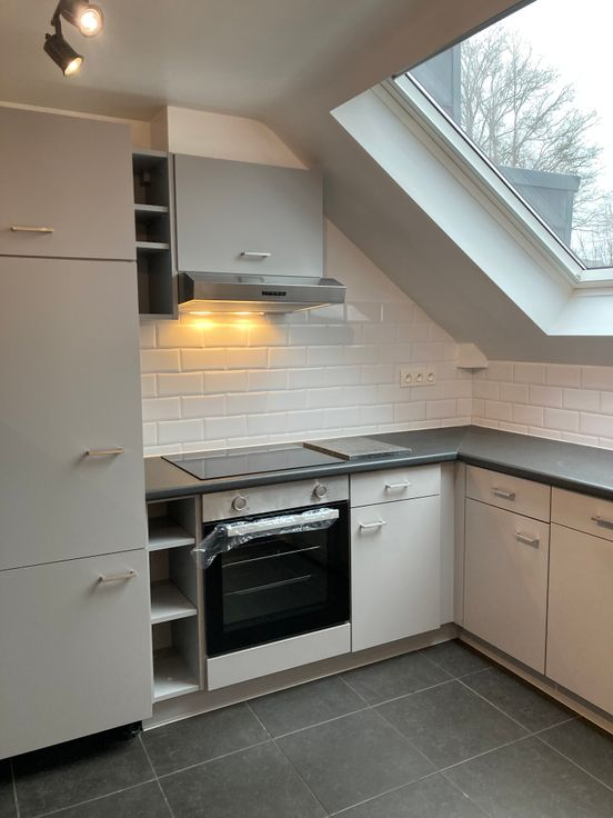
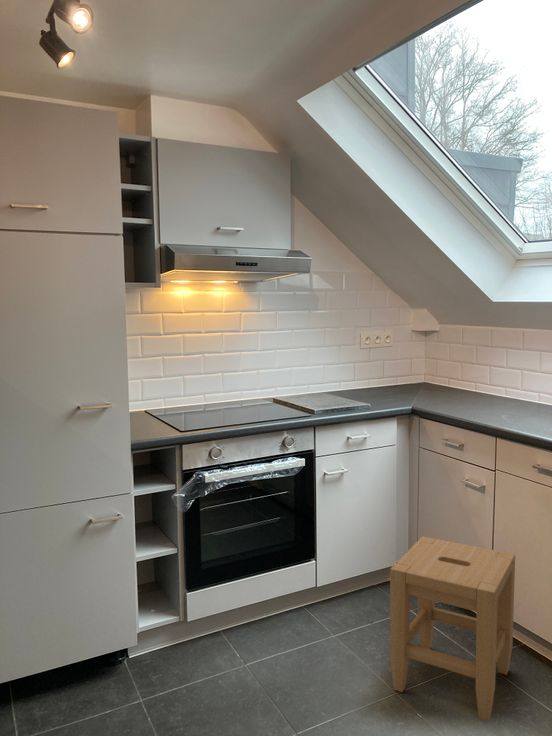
+ stool (453, 621)
